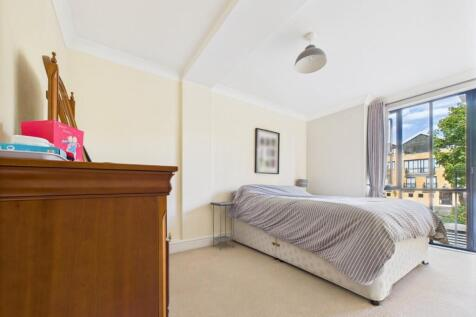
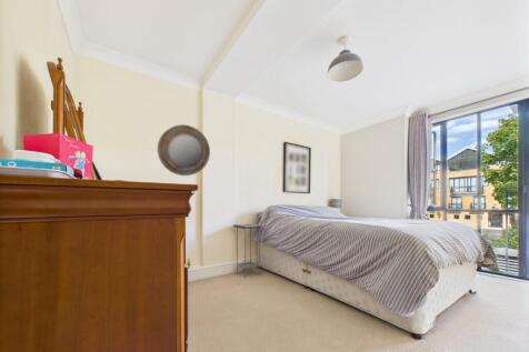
+ home mirror (184, 150)
